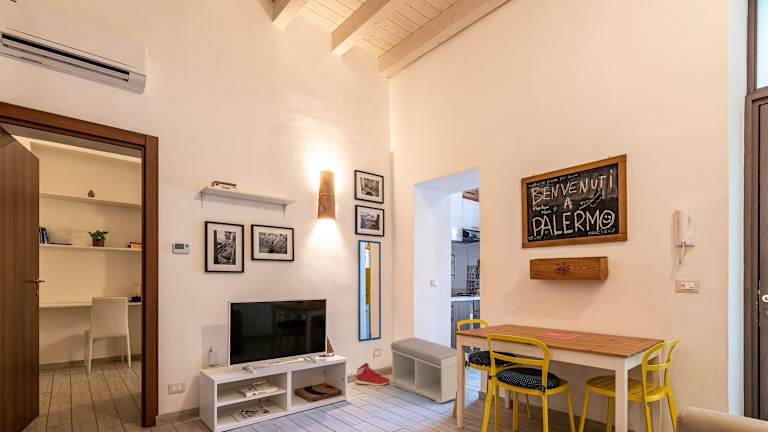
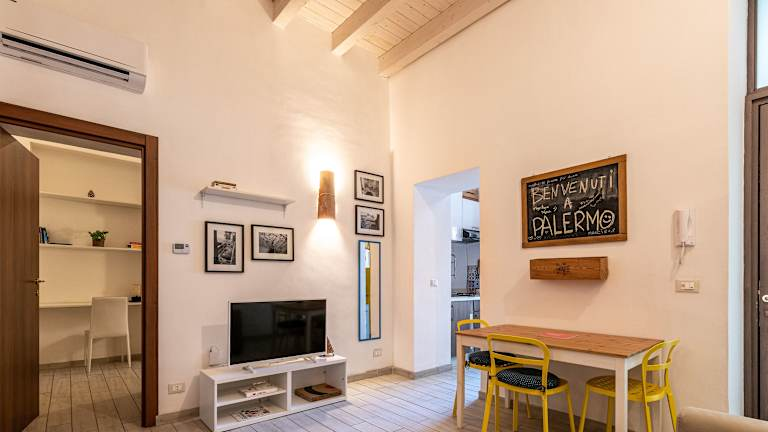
- bench (427, 368)
- sneaker (372, 373)
